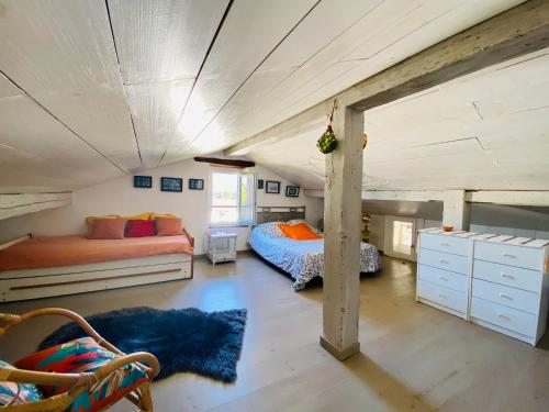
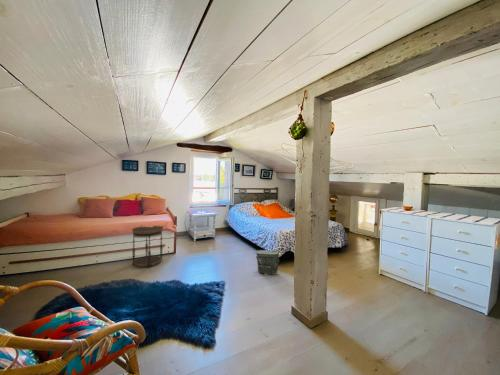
+ side table (147, 245)
+ bag (267, 262)
